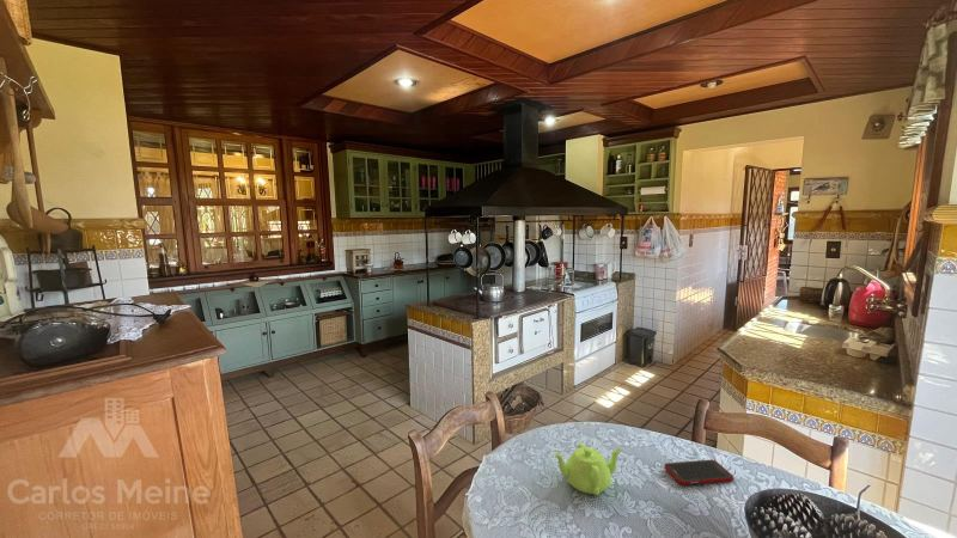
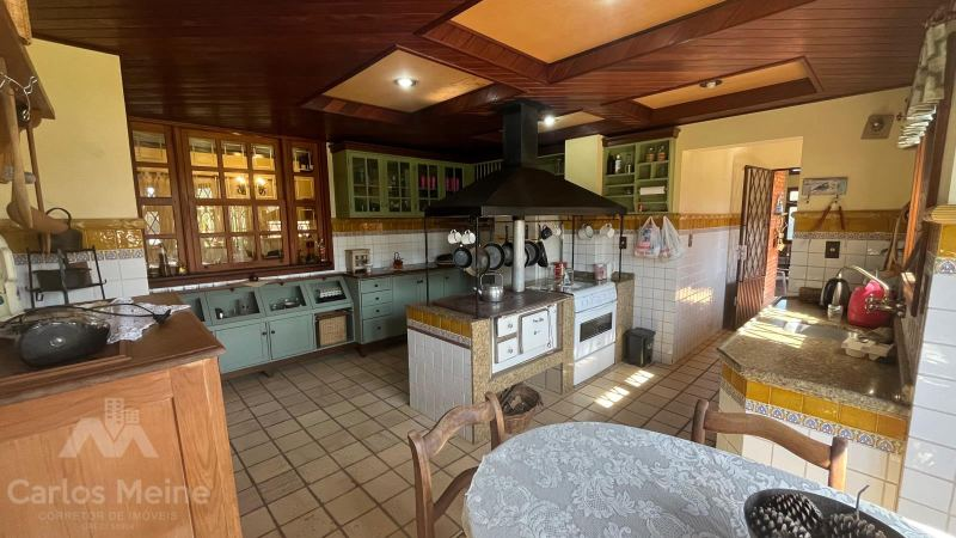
- cell phone (697, 471)
- teapot (586, 465)
